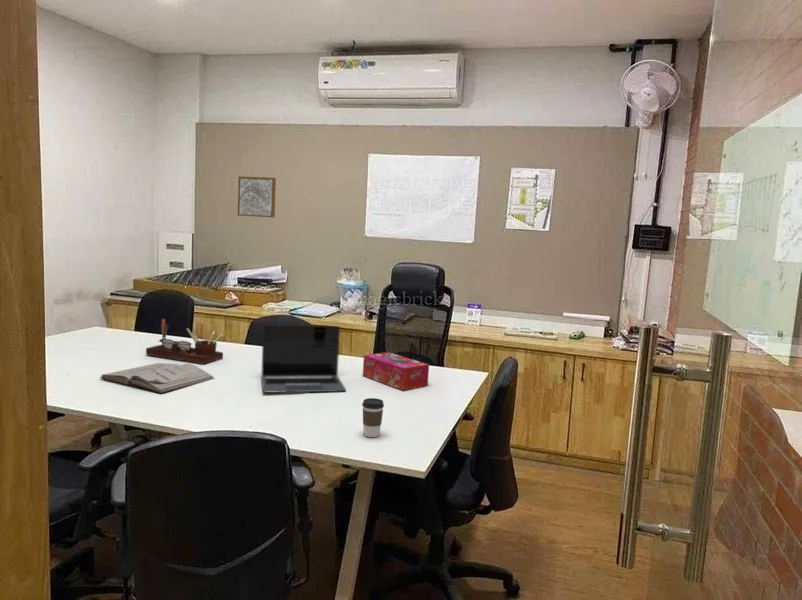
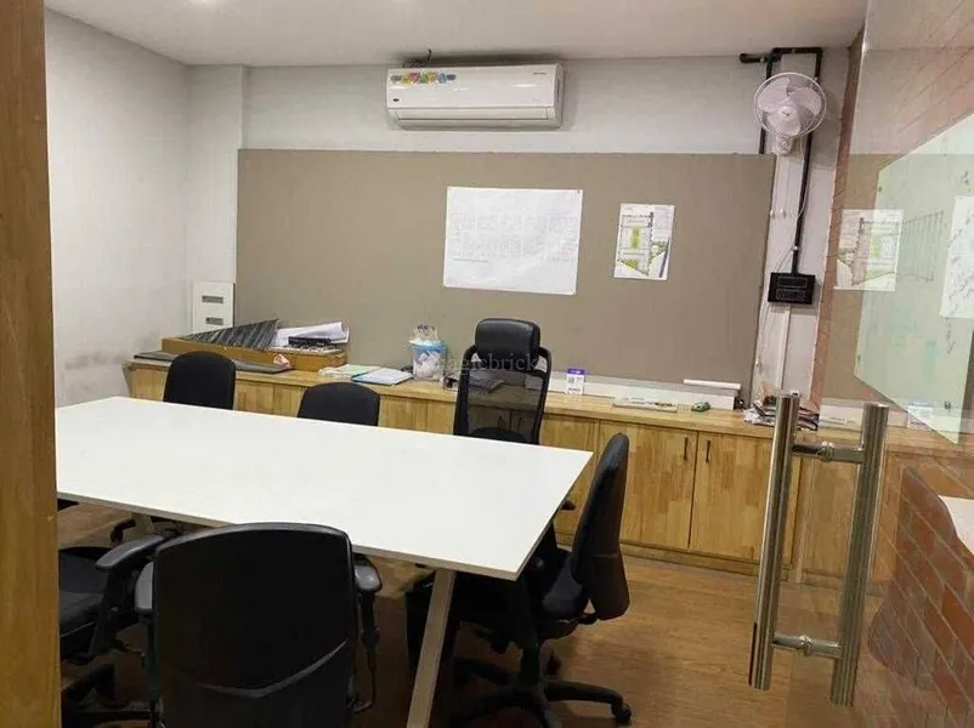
- book (158, 373)
- desk organizer (186, 341)
- tissue box (395, 370)
- wall art (256, 196)
- coffee cup (372, 417)
- laptop (303, 357)
